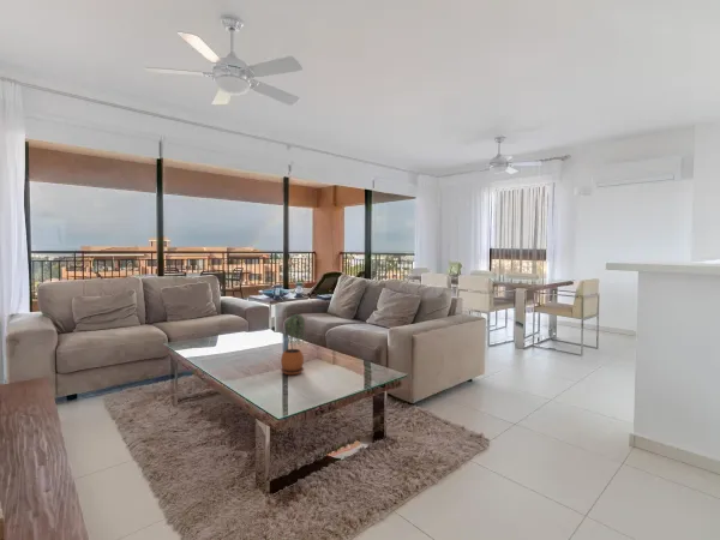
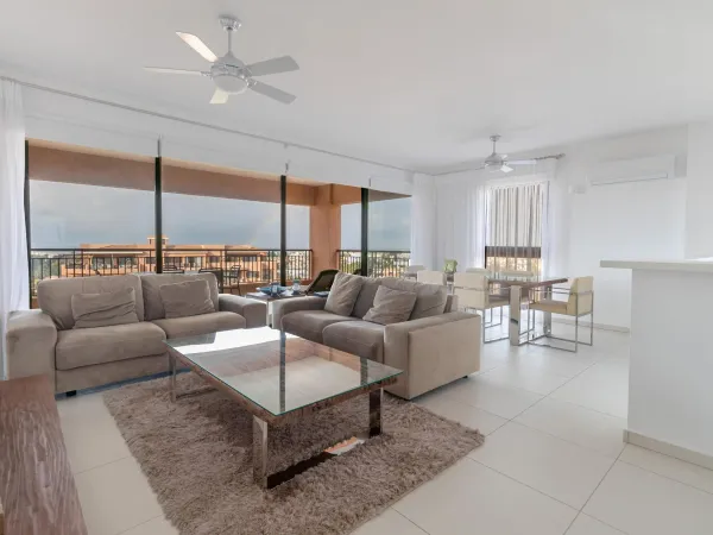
- potted plant (294, 342)
